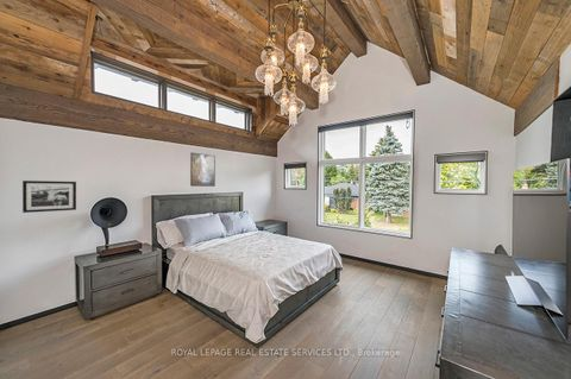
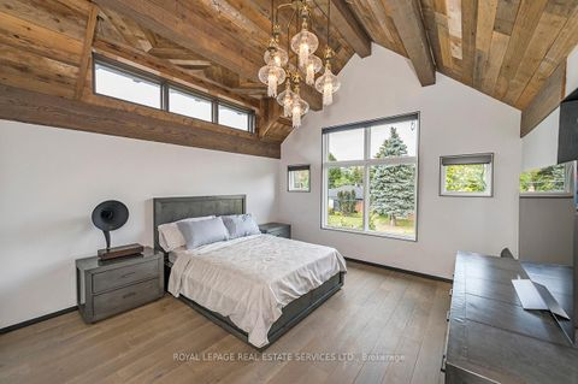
- picture frame (50, 196)
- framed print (202, 170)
